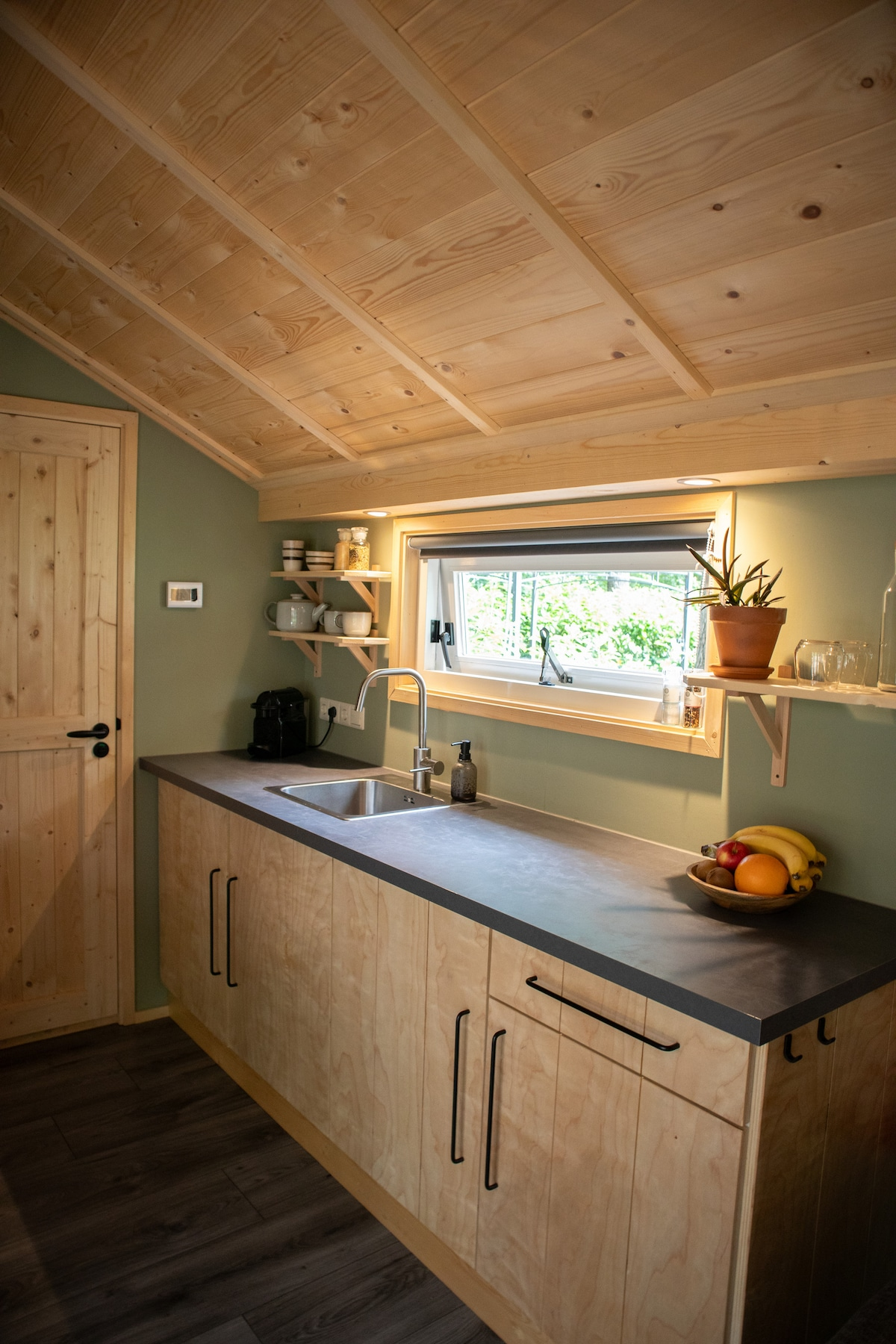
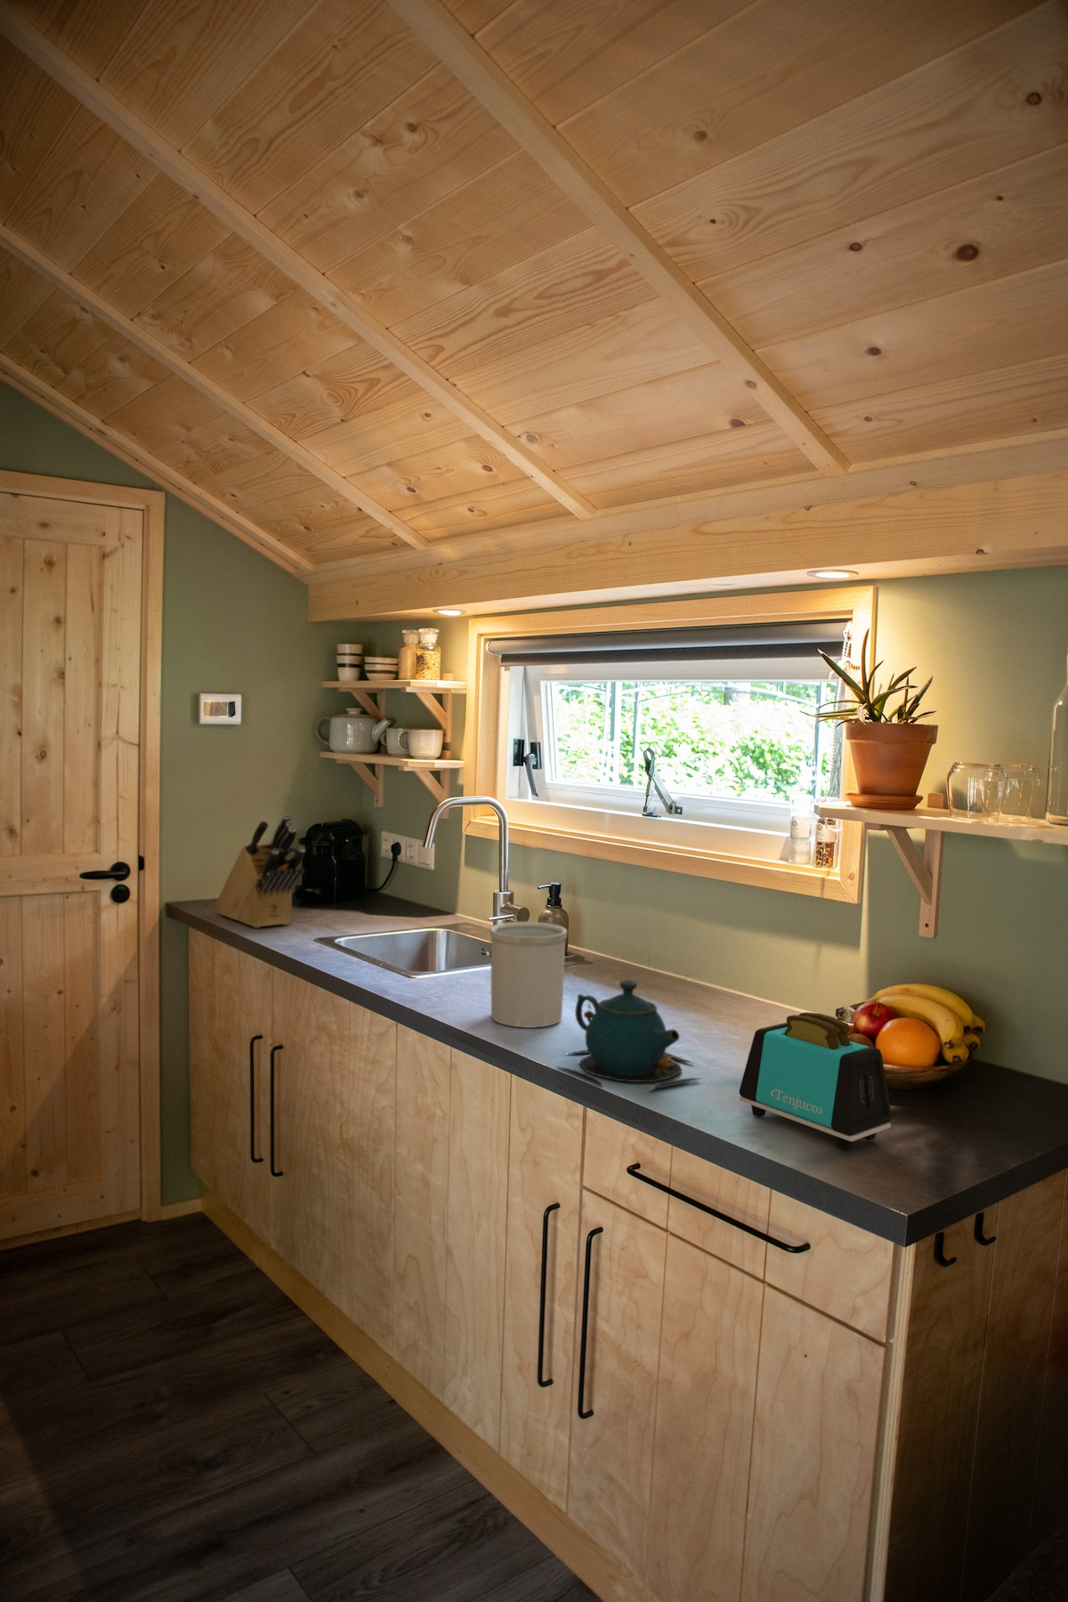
+ teapot (628, 1024)
+ knife block (260, 867)
+ toaster (814, 1072)
+ utensil holder (527, 973)
